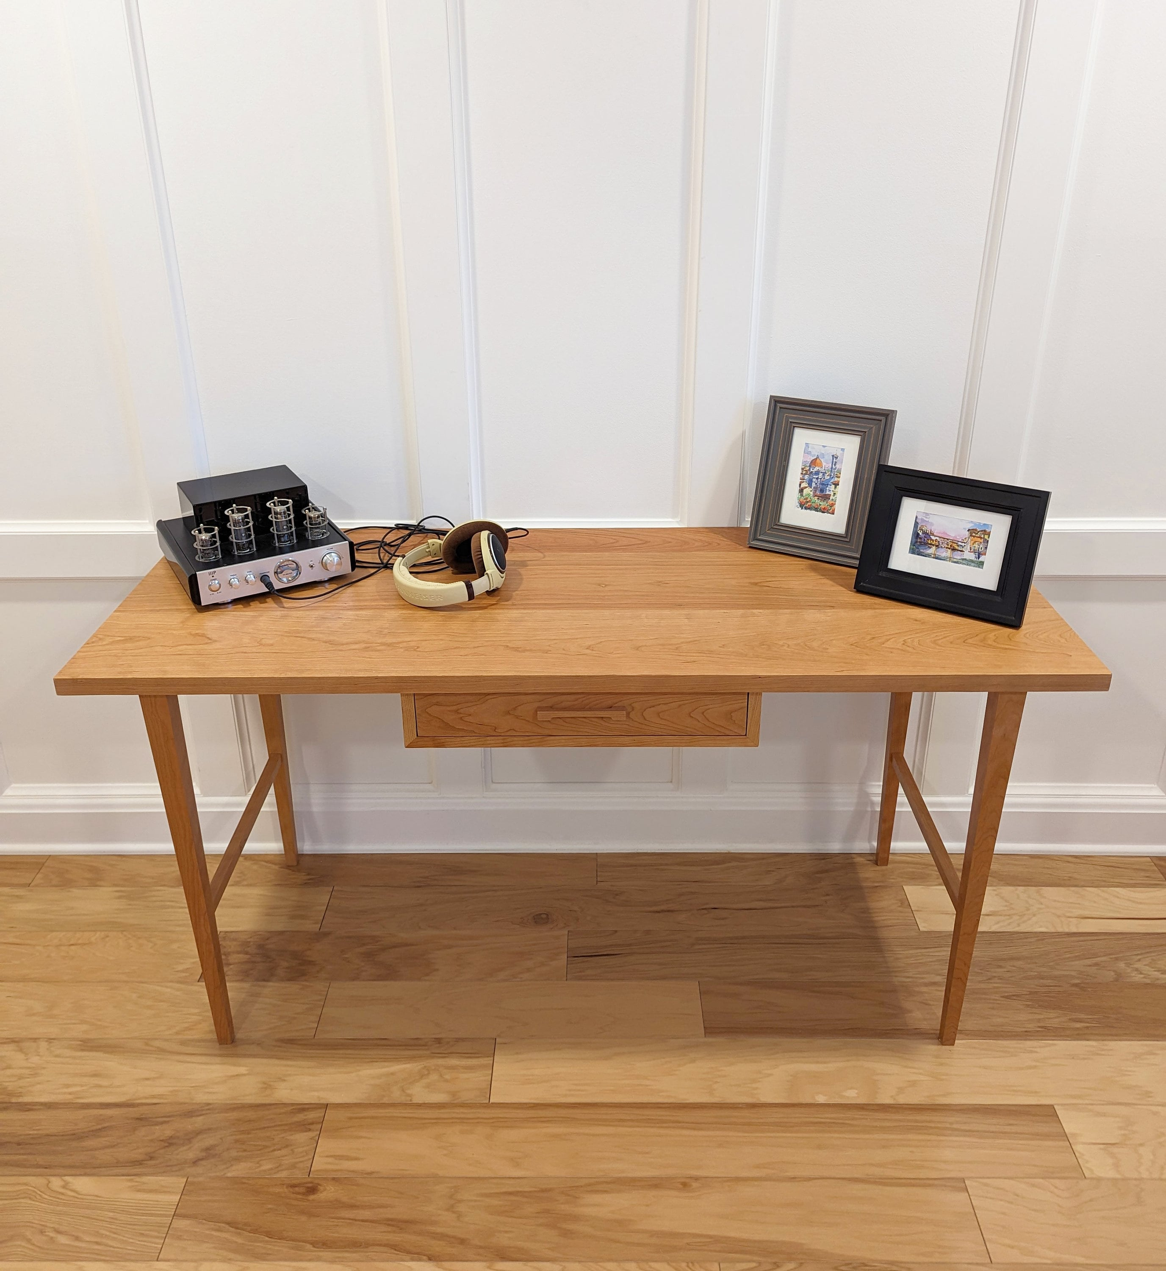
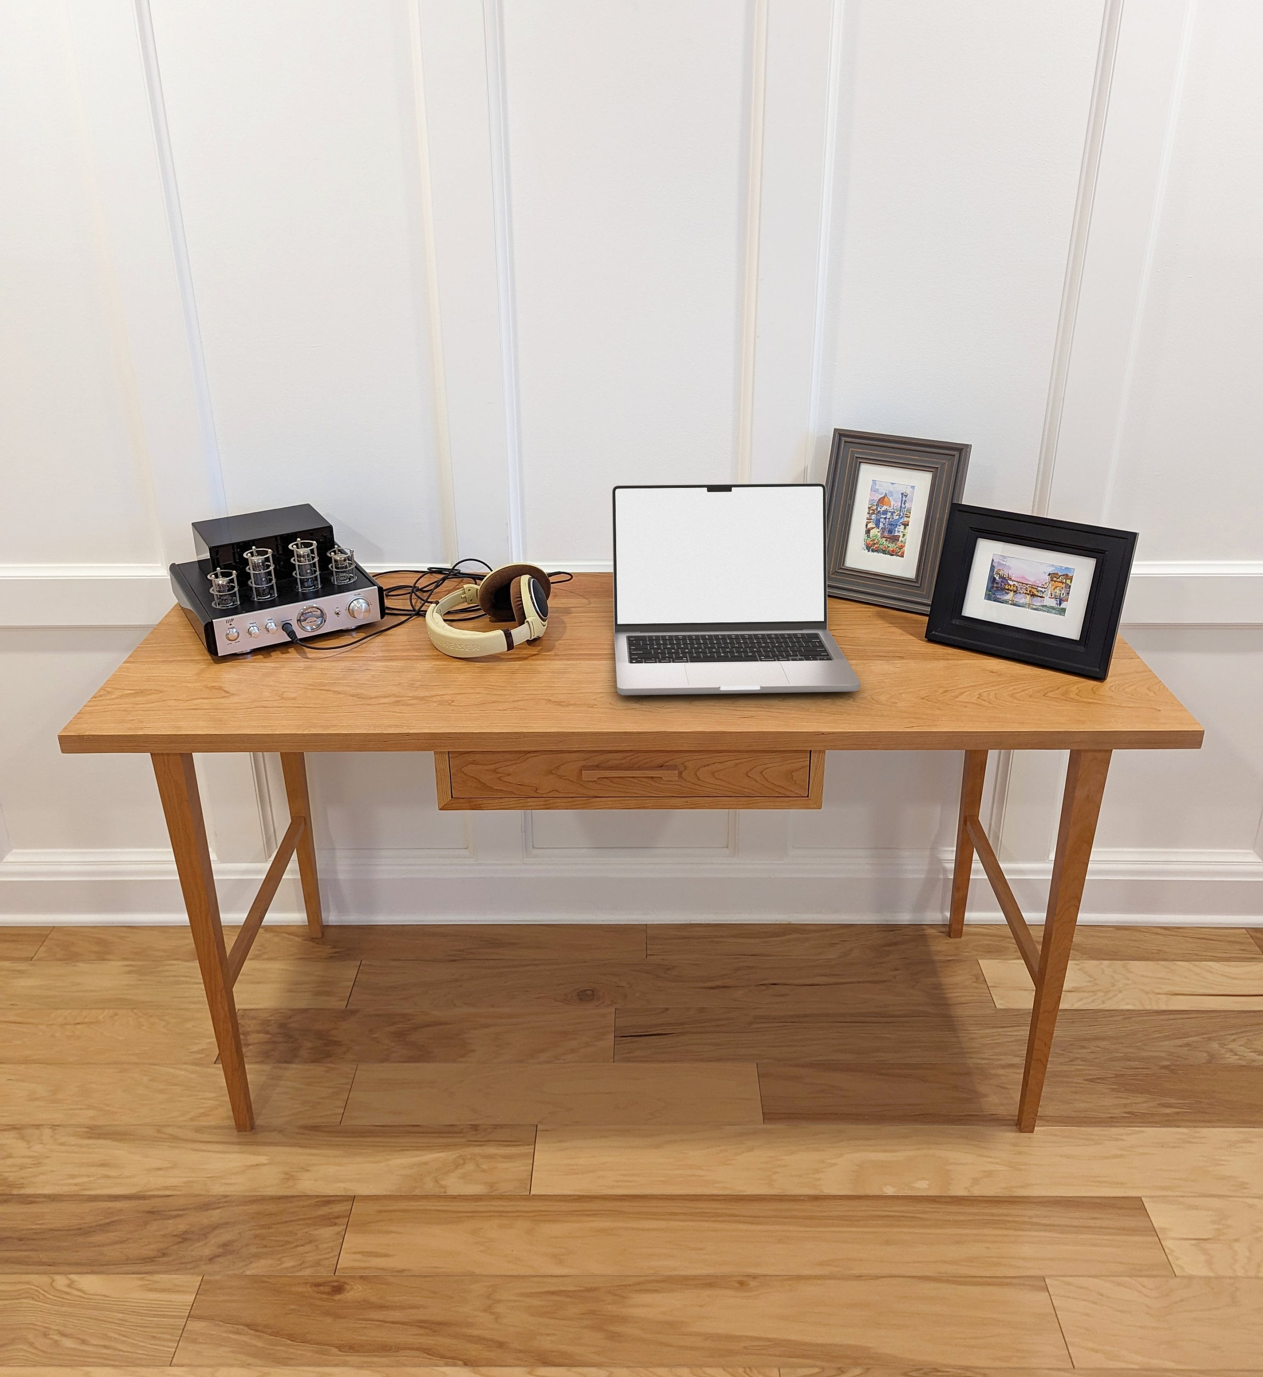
+ laptop (728, 583)
